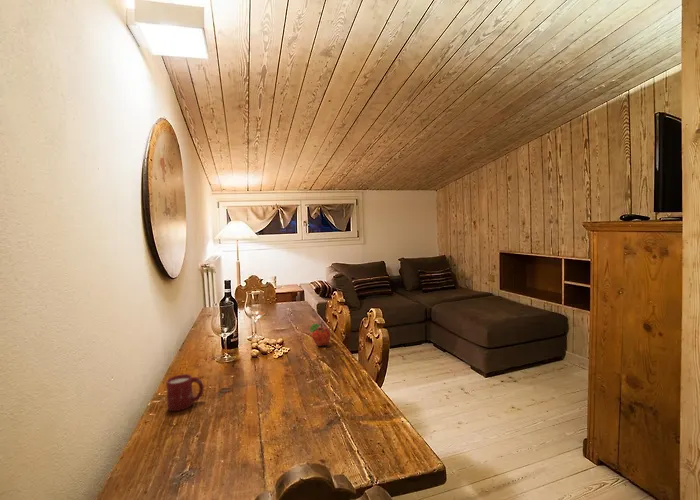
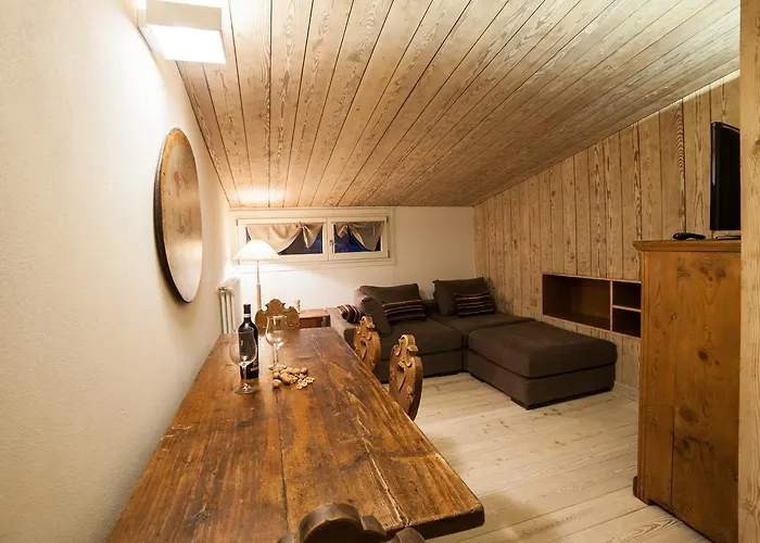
- fruit (320, 334)
- cup (185, 390)
